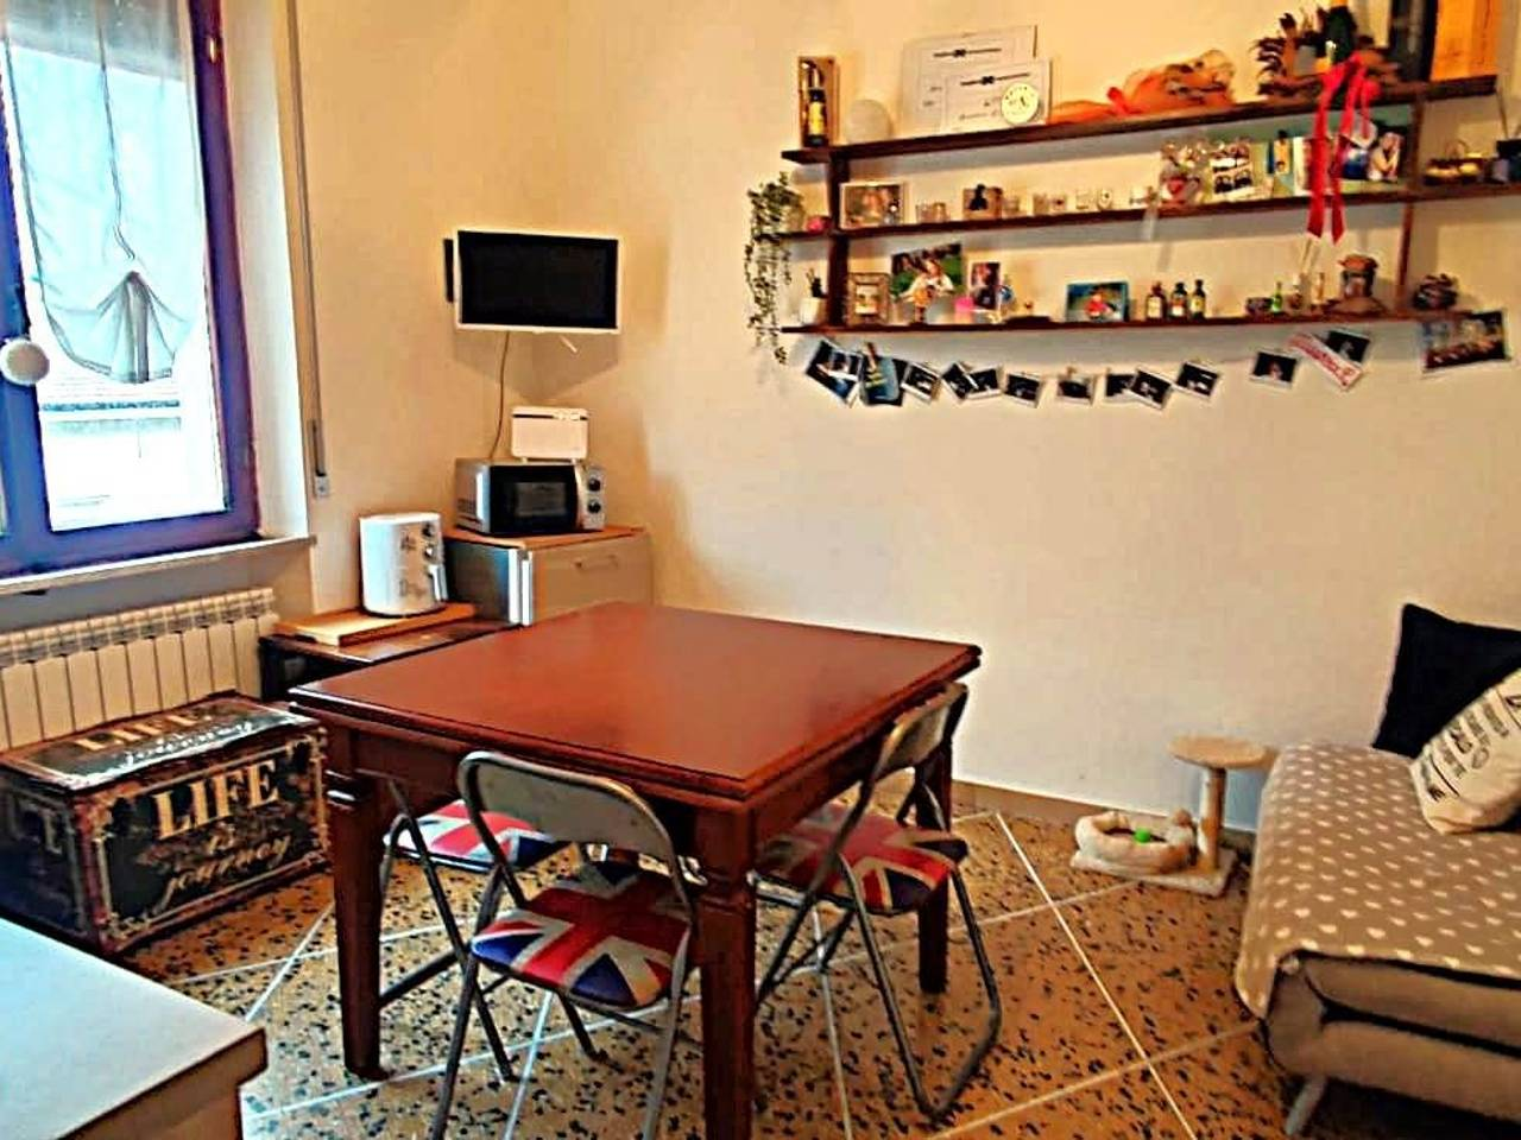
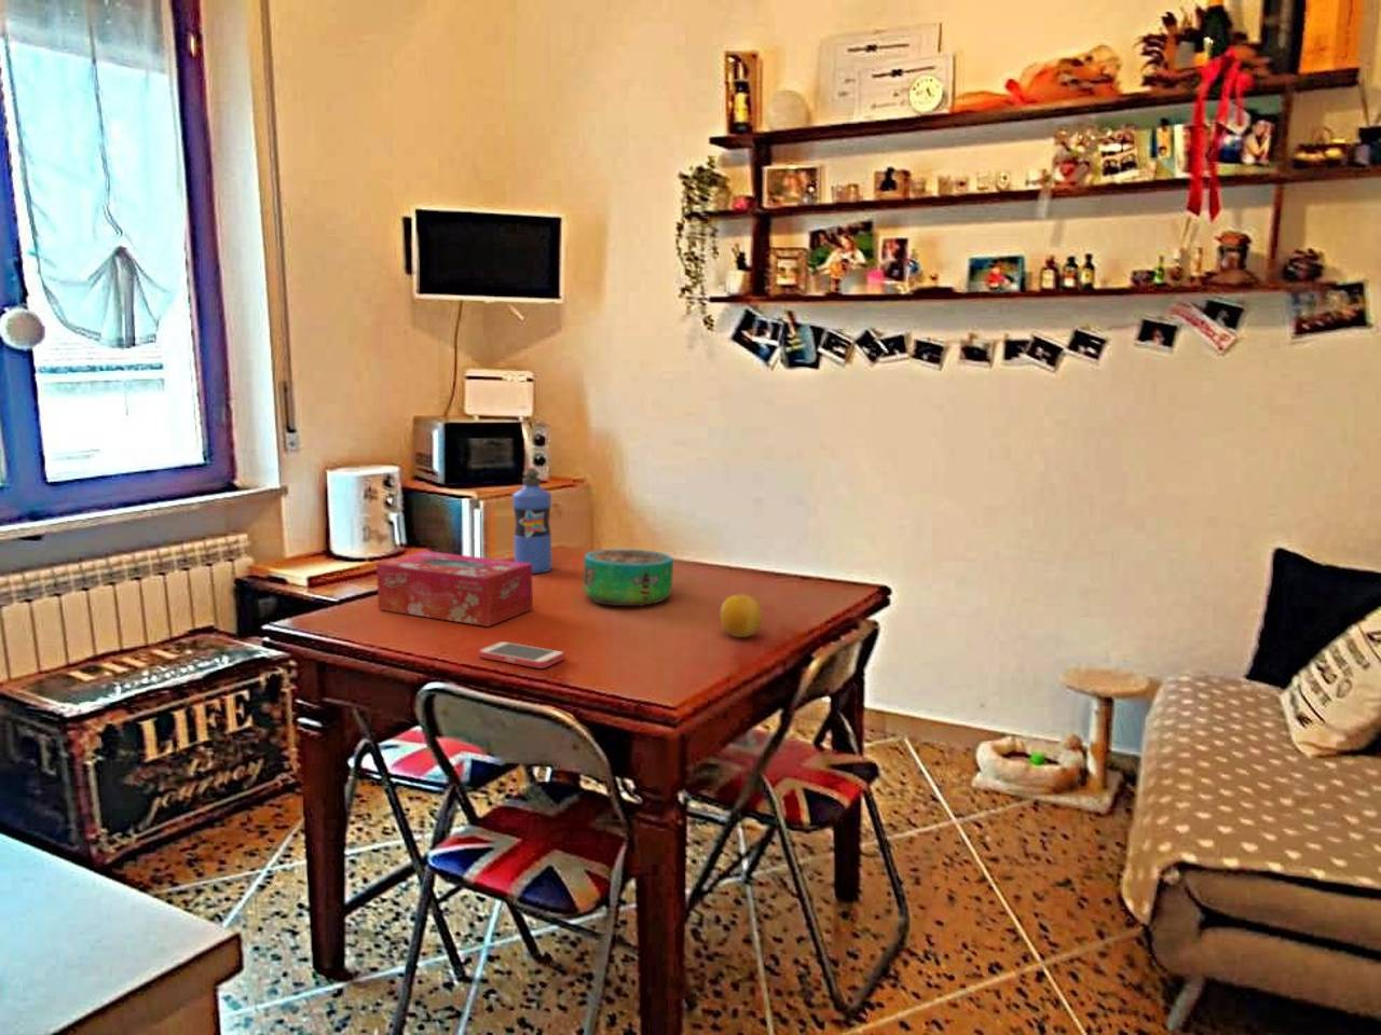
+ water bottle (532, 520)
+ tissue box (455, 586)
+ decorative bowl (627, 576)
+ fruit (741, 615)
+ smartphone (521, 653)
